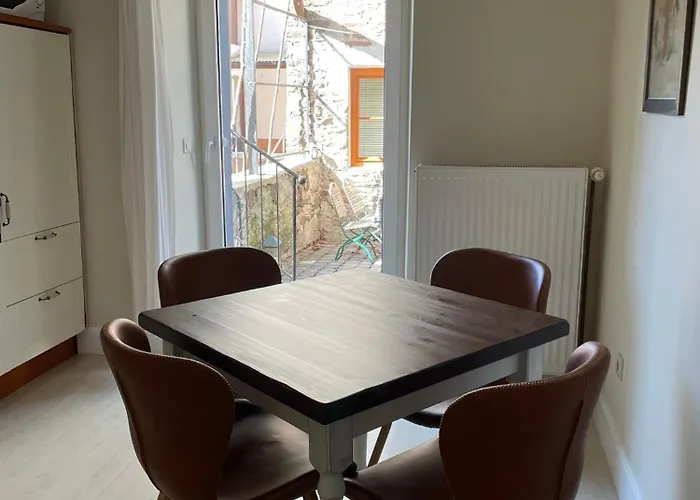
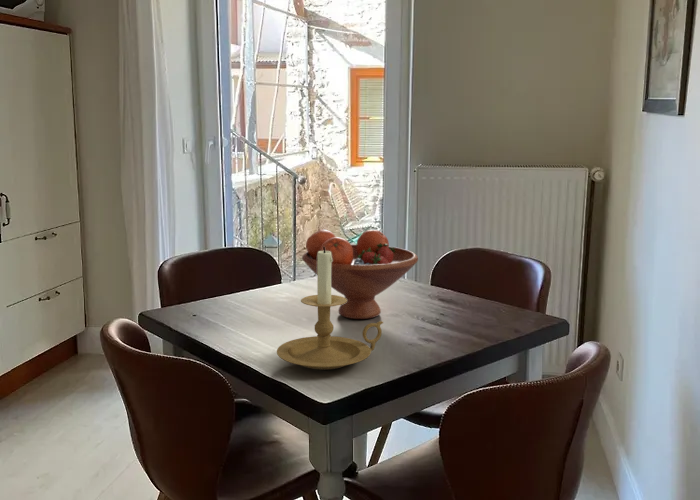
+ fruit bowl (359, 273)
+ candle holder (324, 305)
